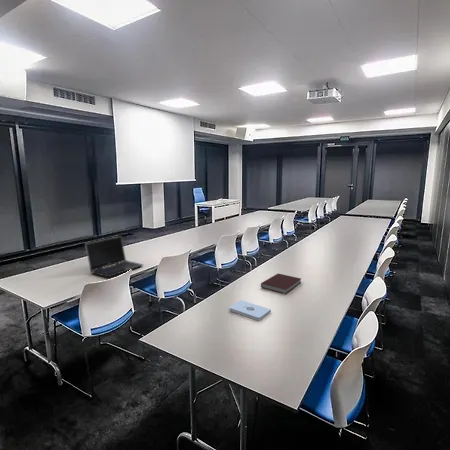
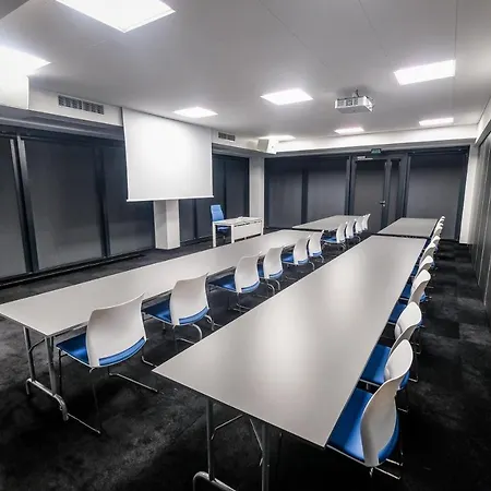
- laptop computer (115, 255)
- notebook (281, 282)
- notepad (249, 309)
